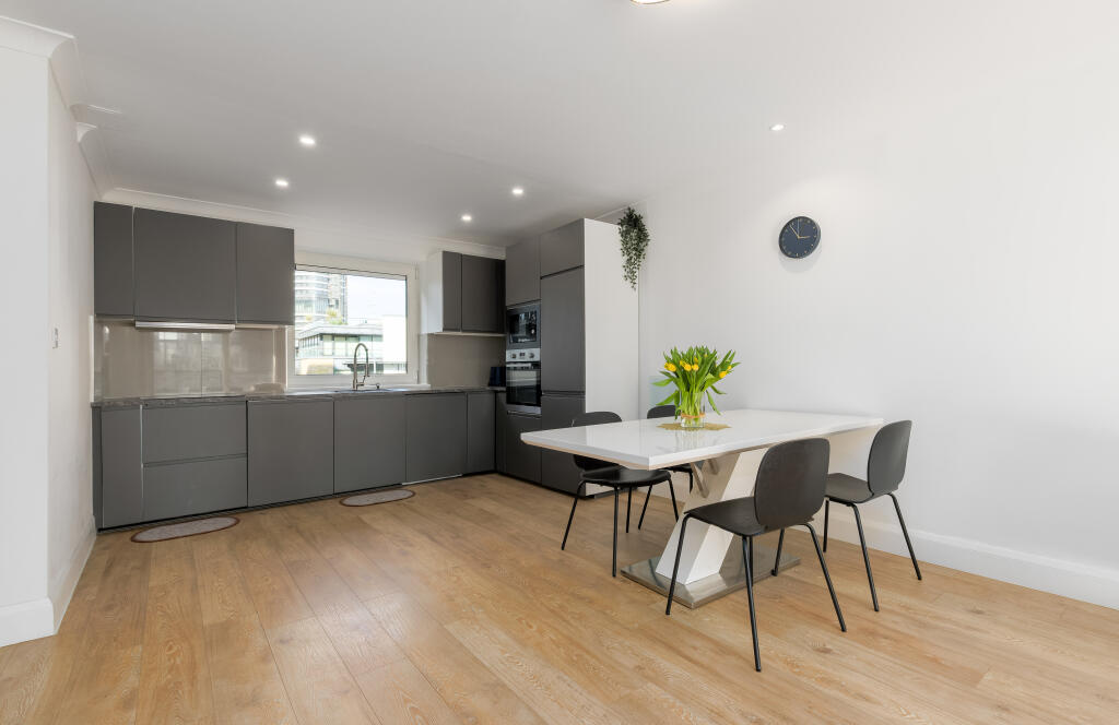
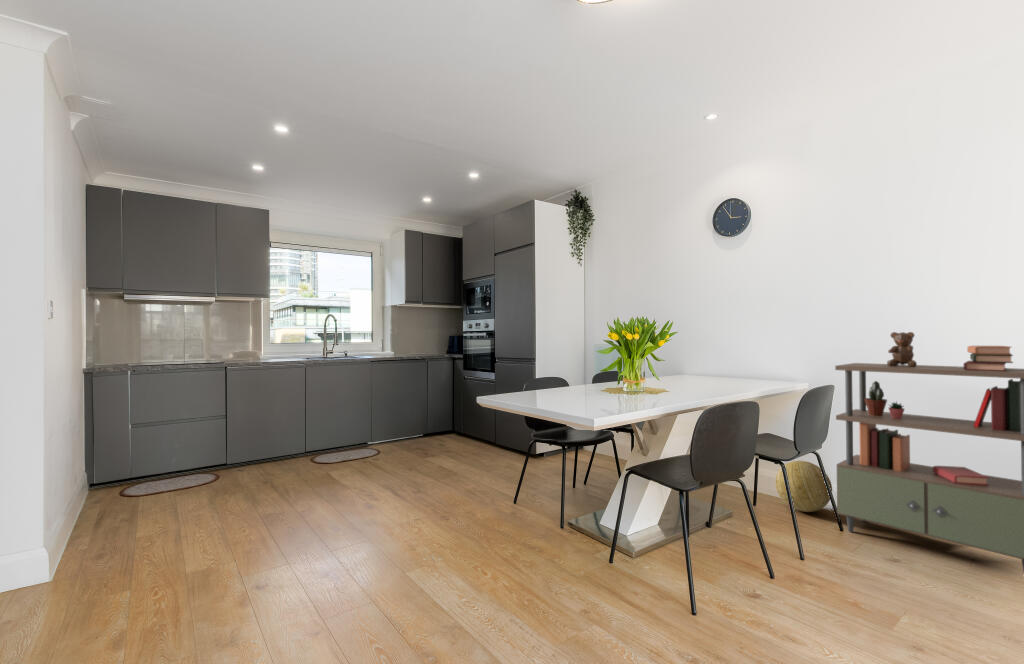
+ shelving unit (933, 430)
+ decorative ball (803, 485)
